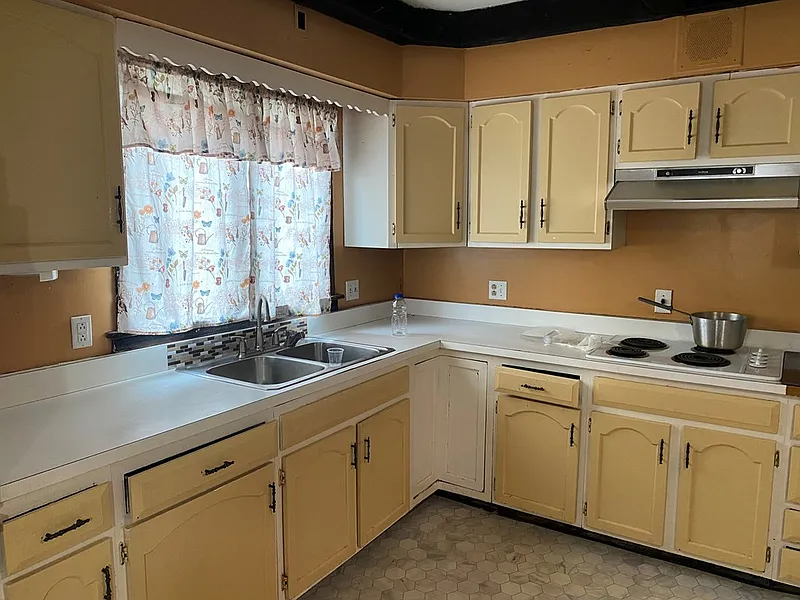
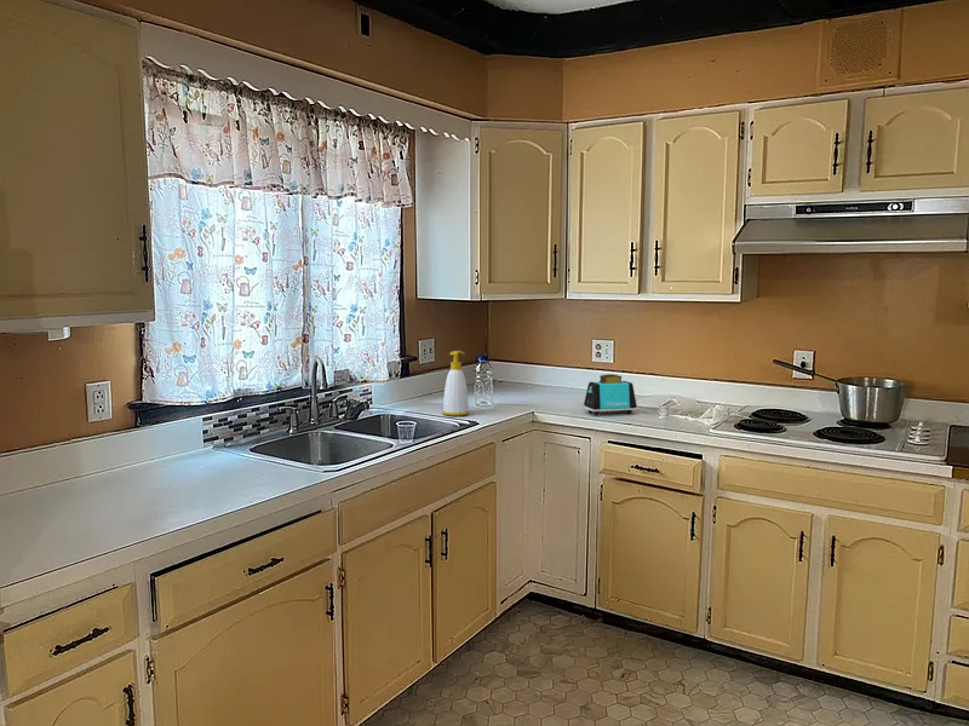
+ soap bottle (455, 382)
+ toaster (609, 393)
